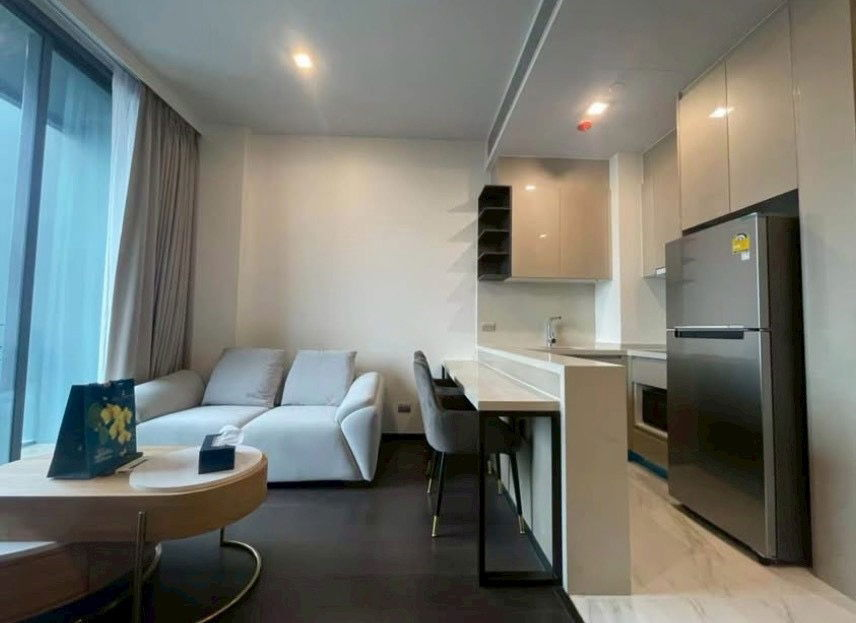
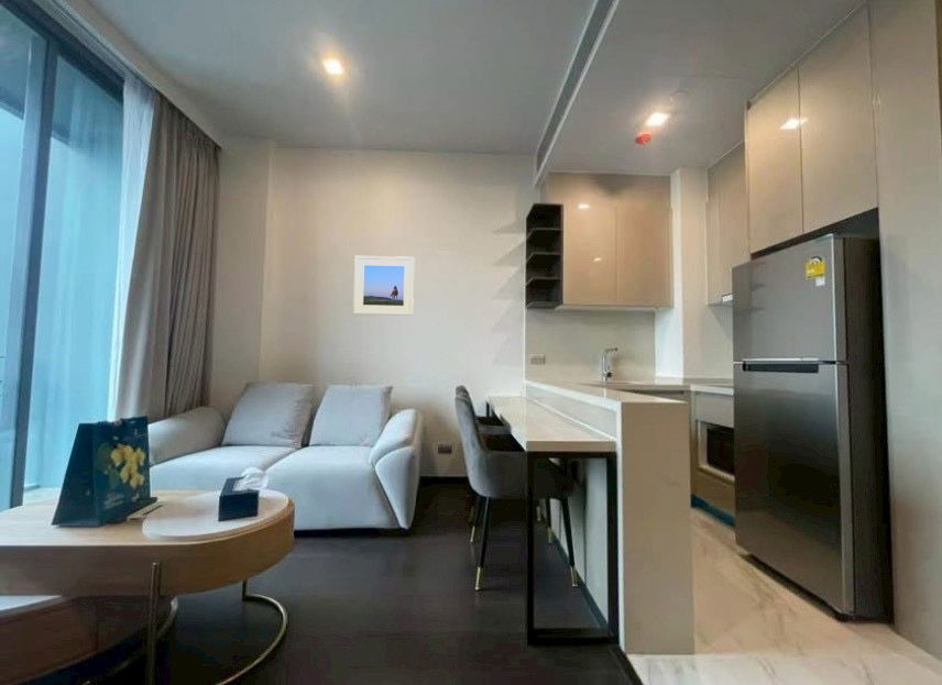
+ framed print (383, 285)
